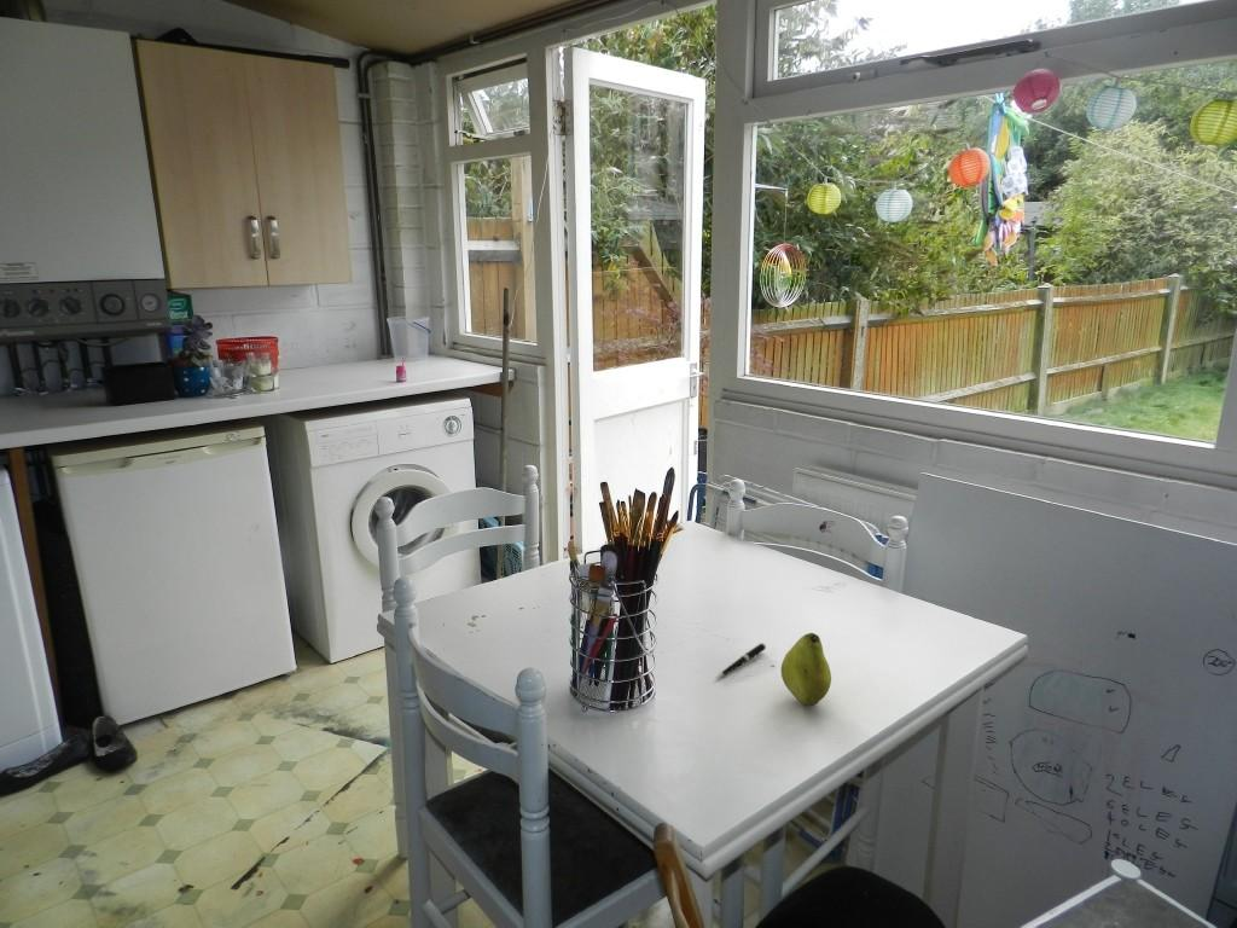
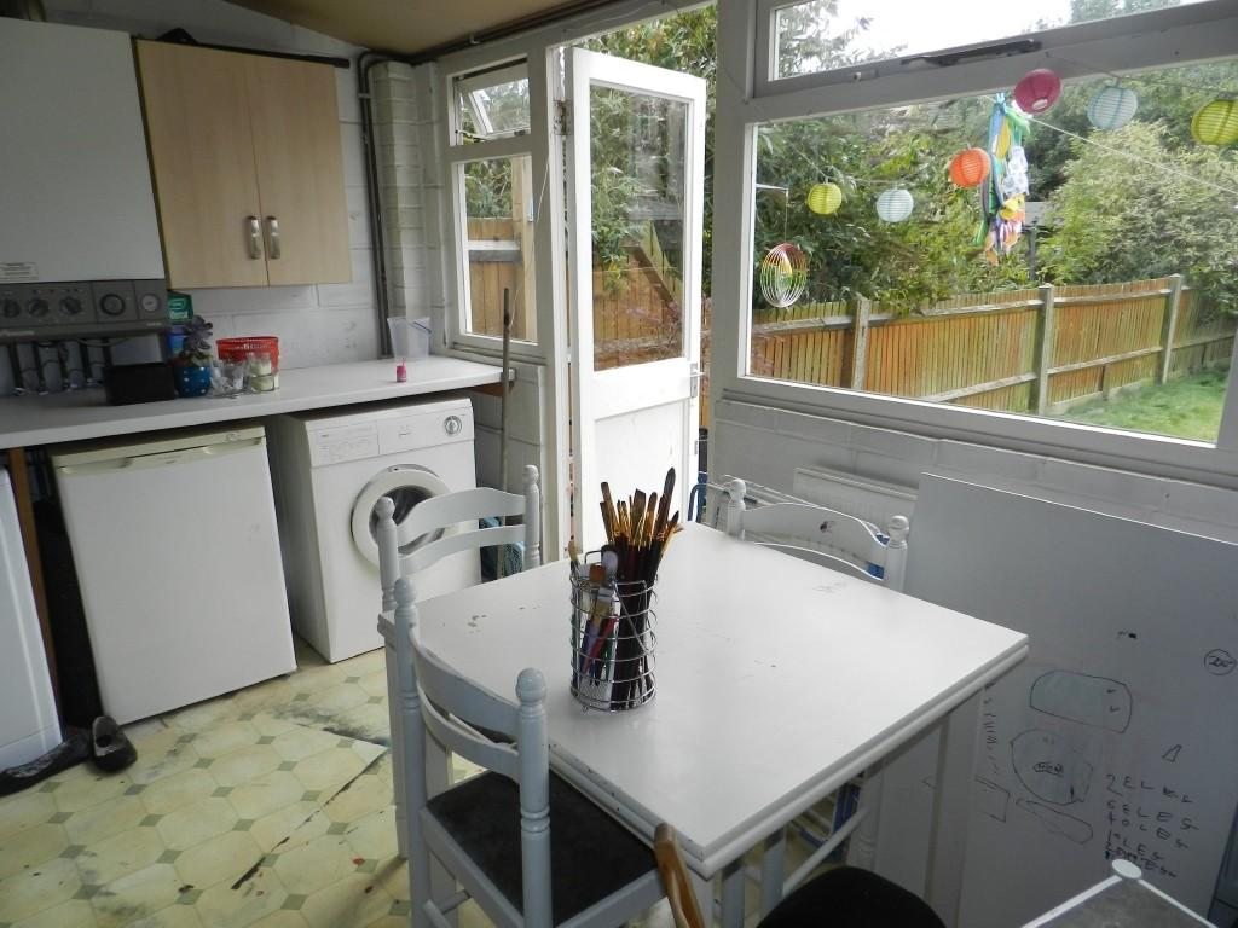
- fruit (806, 666)
- pen (739, 661)
